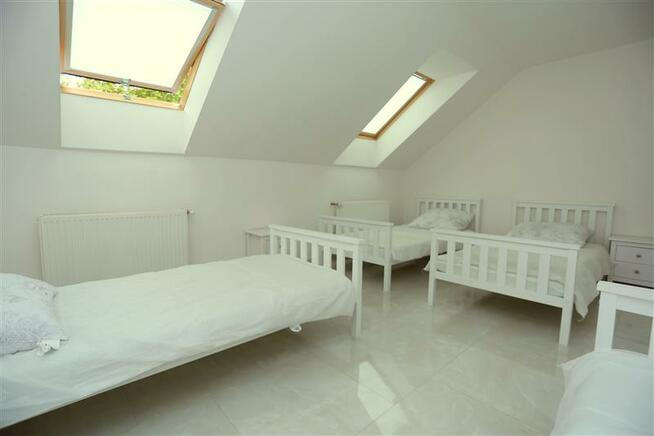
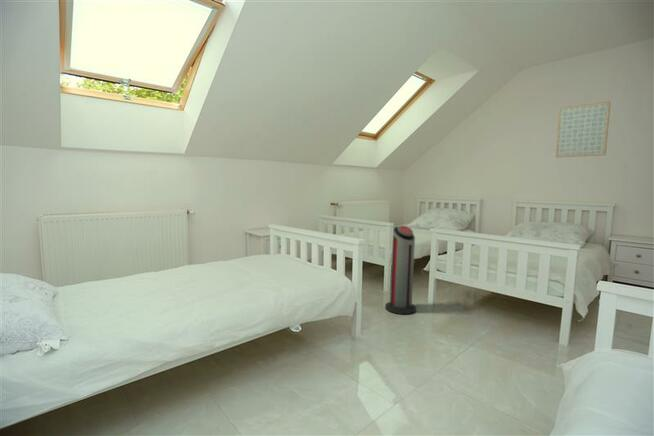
+ wall art (581, 130)
+ air purifier (402, 267)
